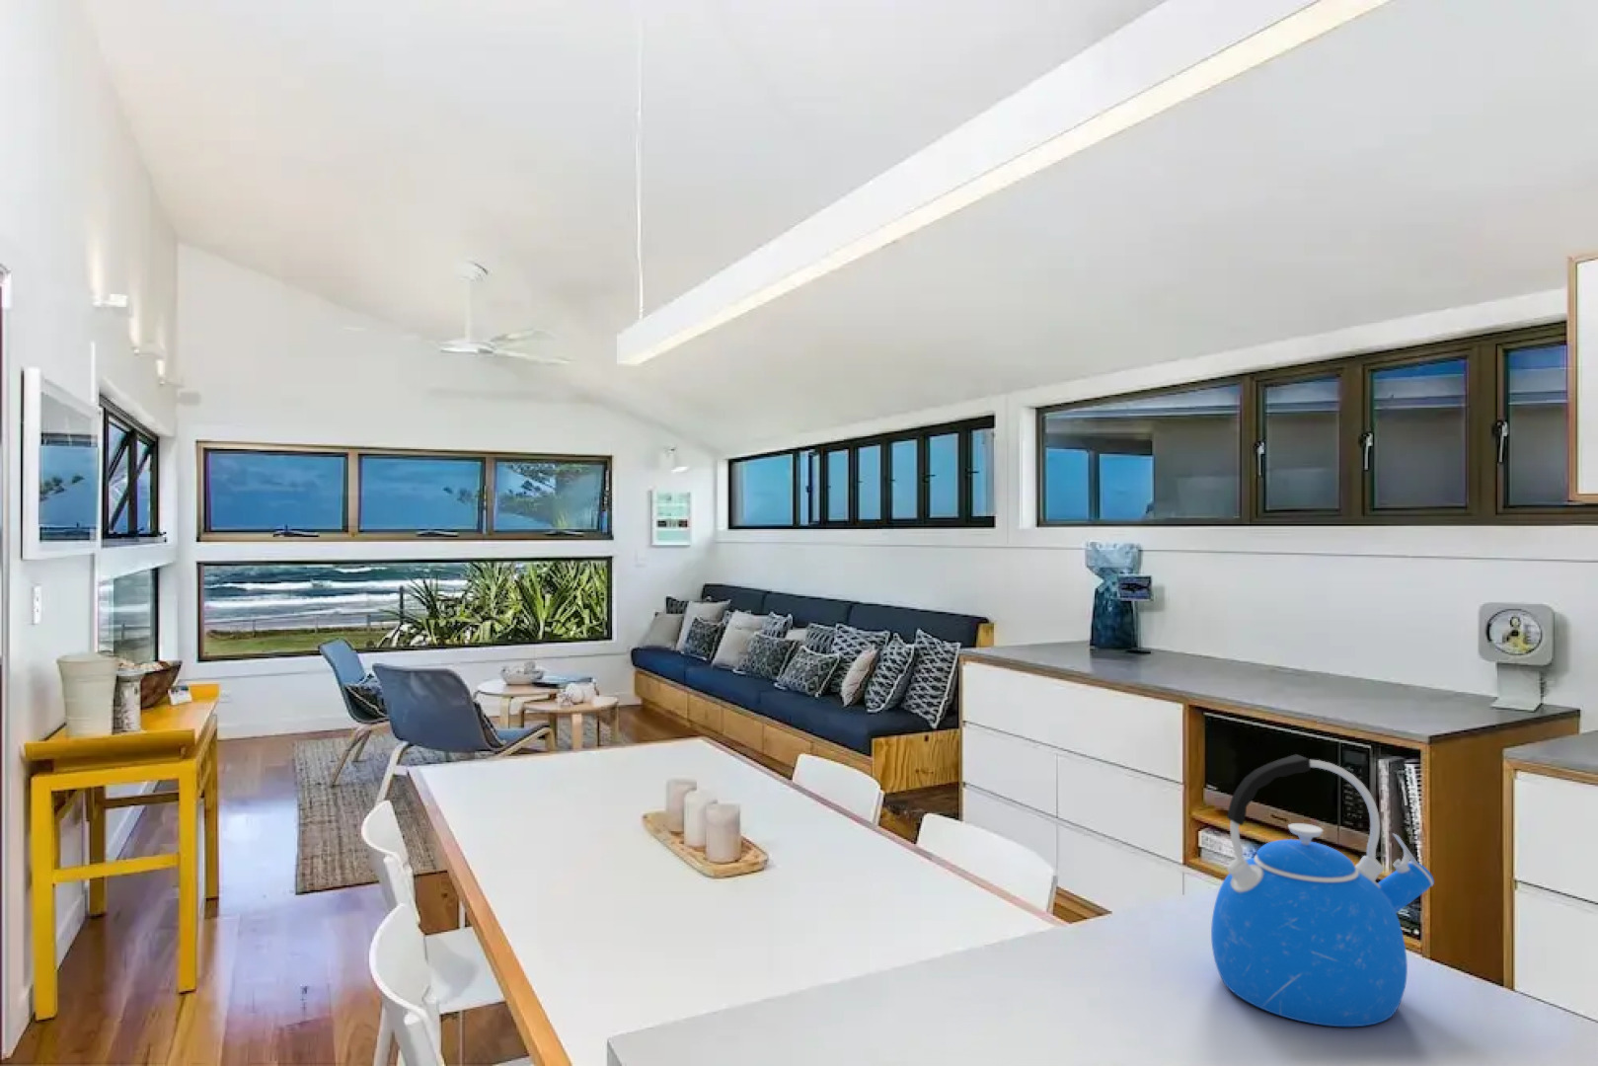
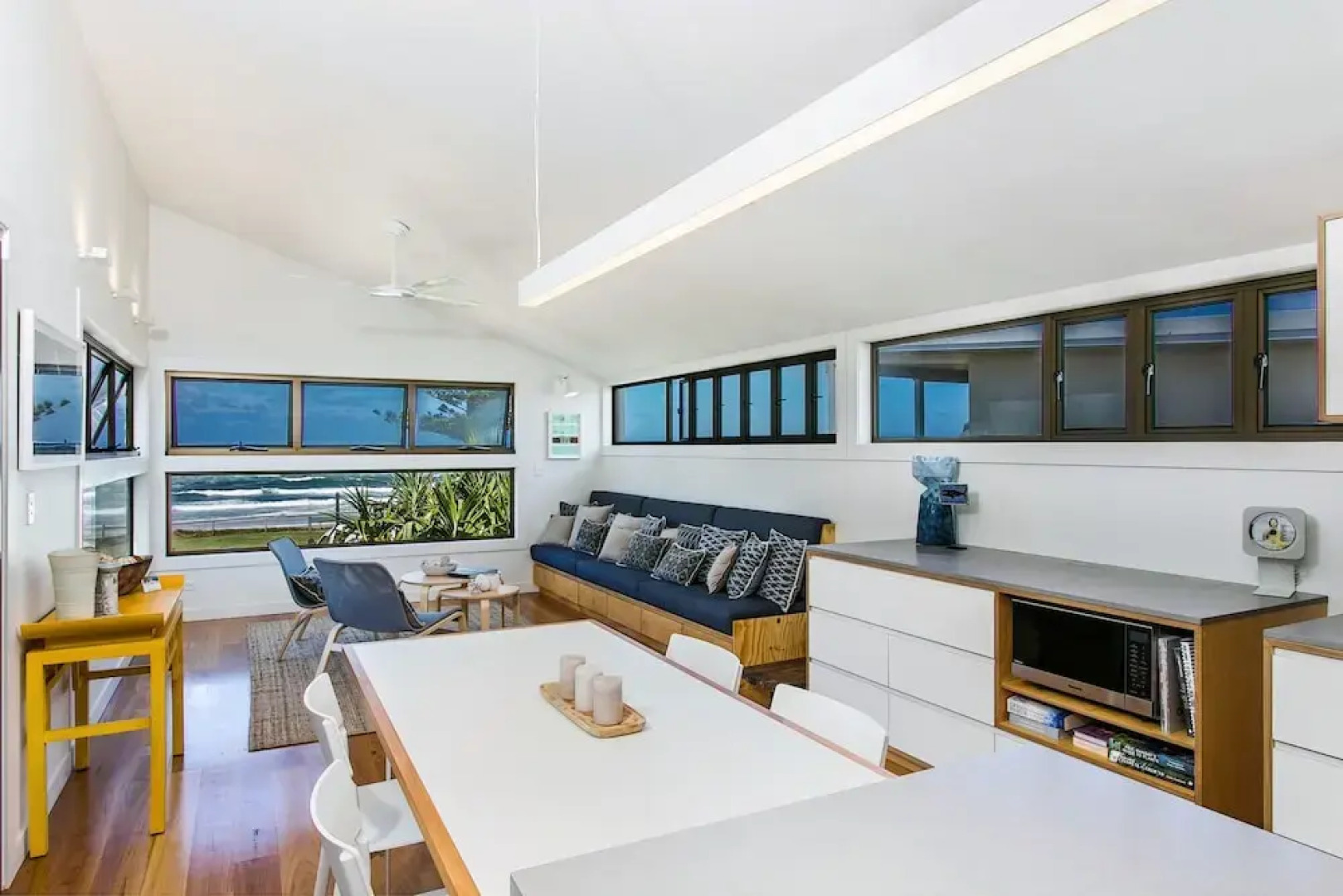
- kettle (1326, 872)
